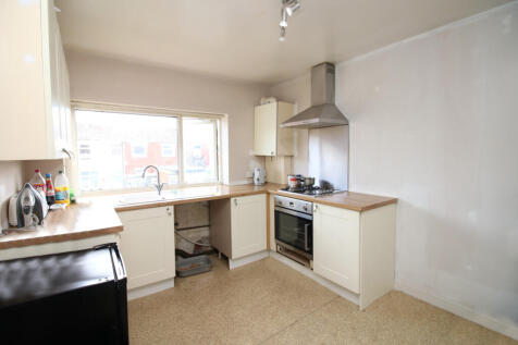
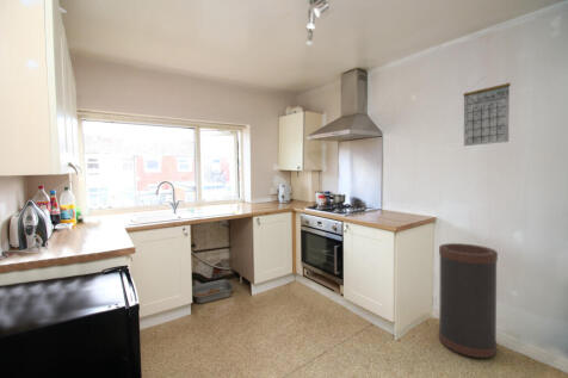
+ trash can (467, 297)
+ calendar (484, 110)
